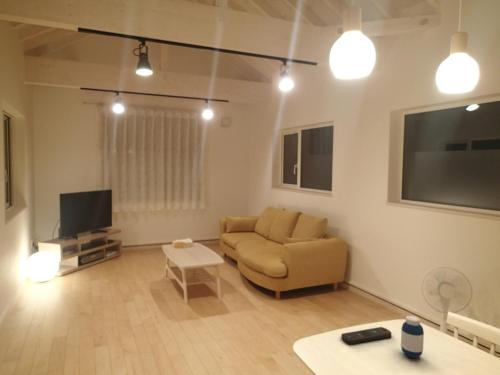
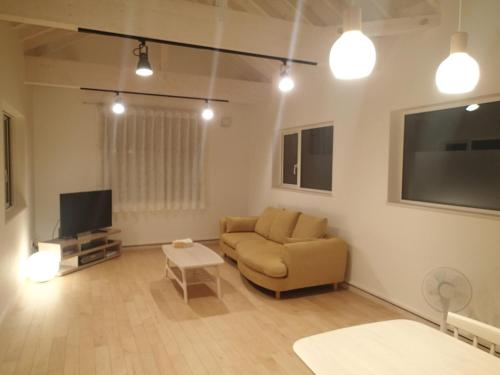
- medicine bottle (412, 336)
- remote control (366, 335)
